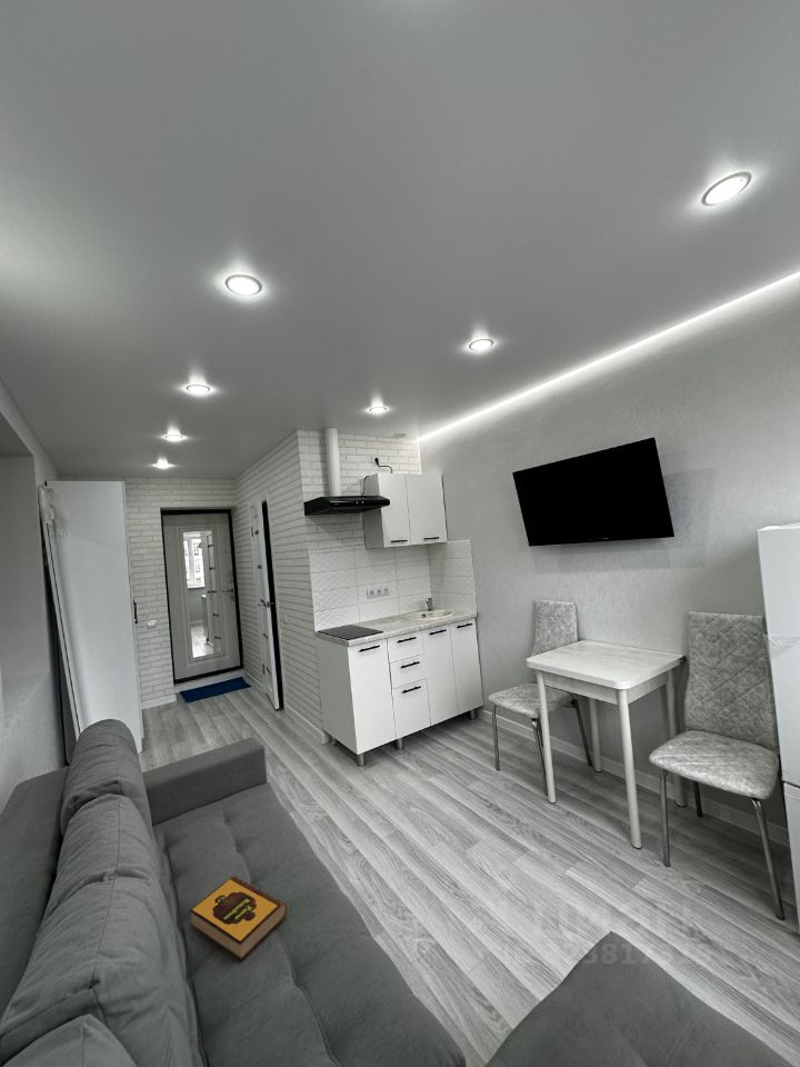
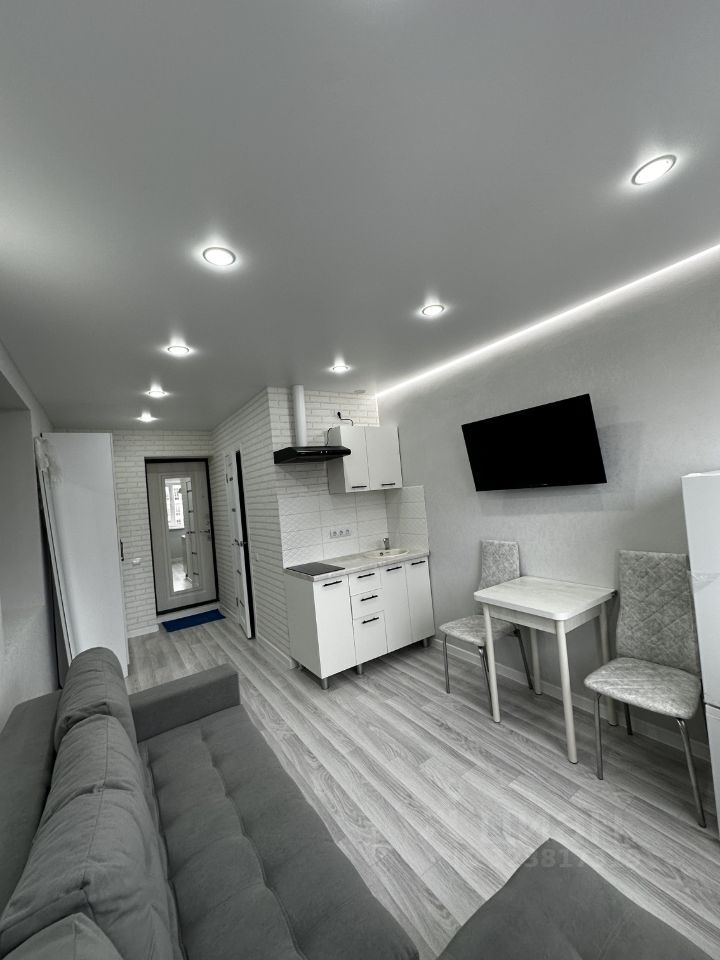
- hardback book (239, 911)
